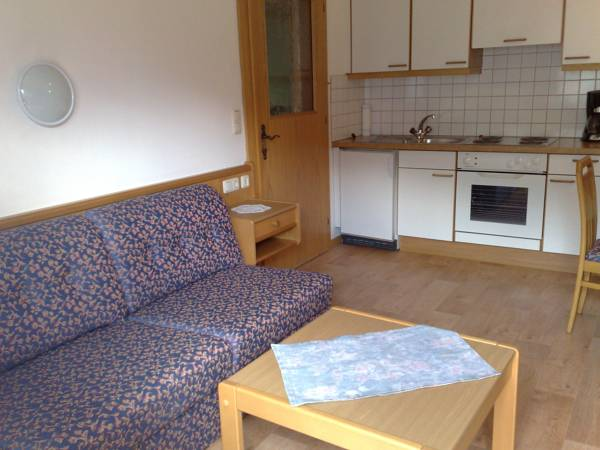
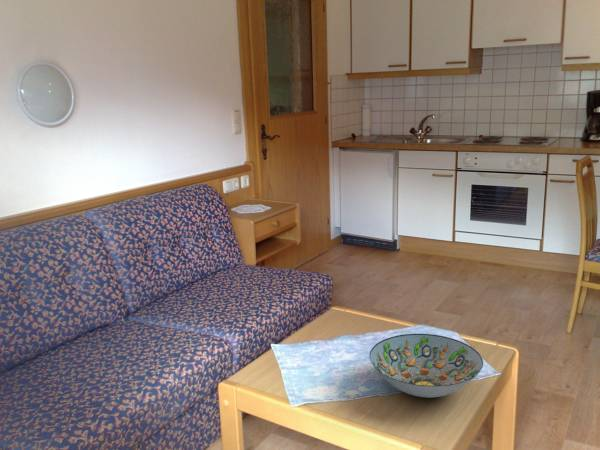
+ decorative bowl (424, 372)
